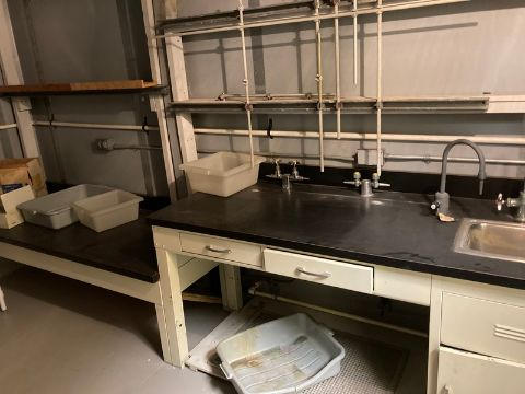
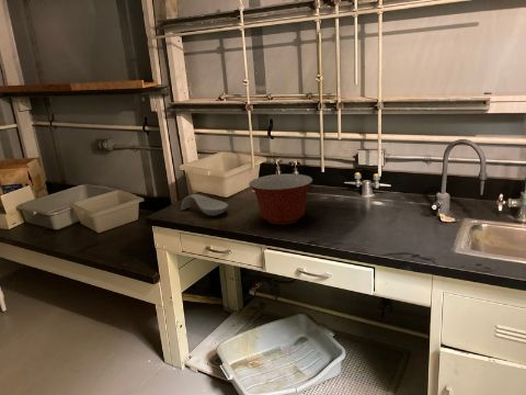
+ mixing bowl (282, 200)
+ spoon rest (203, 204)
